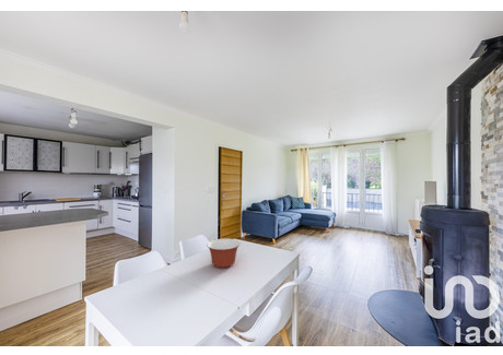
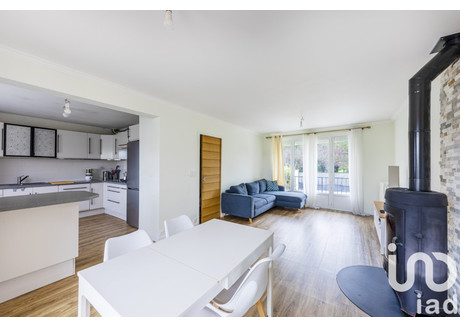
- mixing bowl (223, 253)
